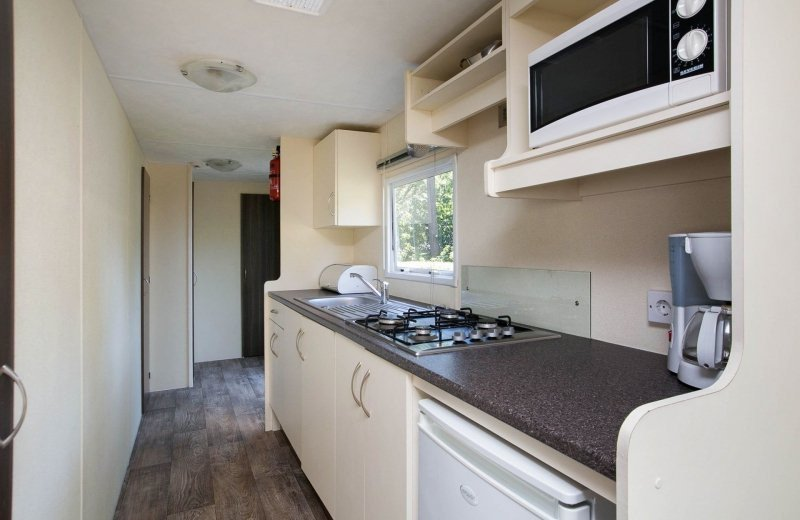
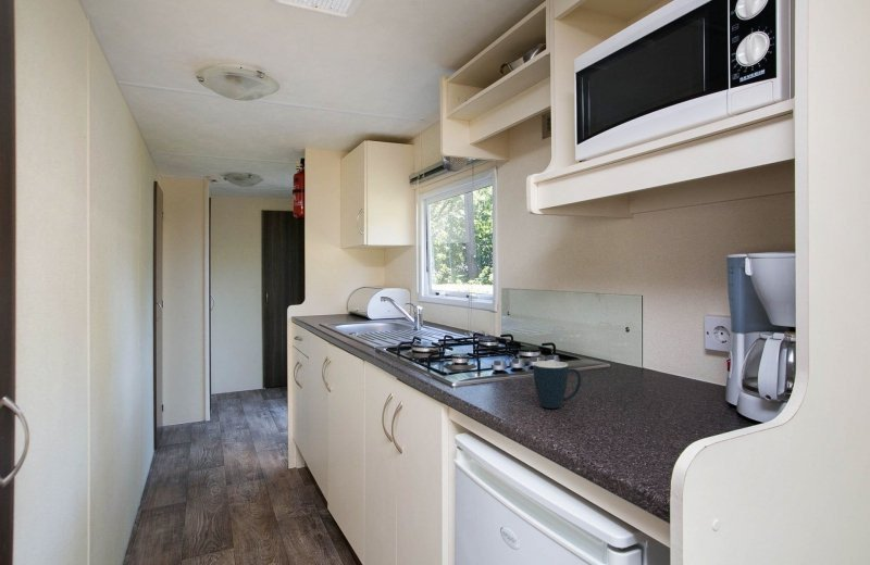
+ mug (557, 385)
